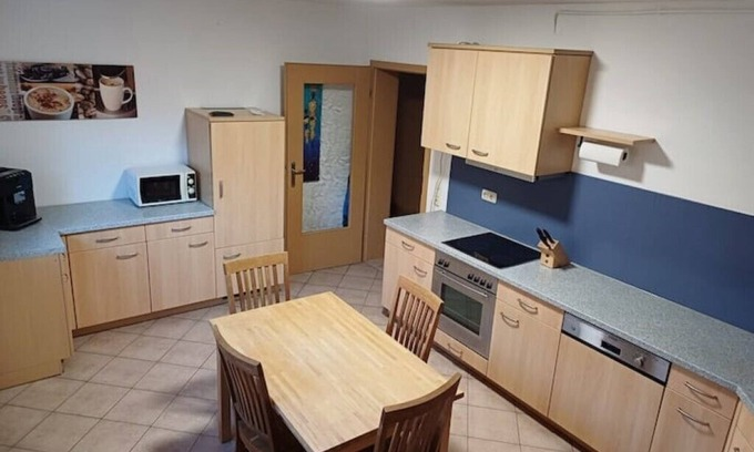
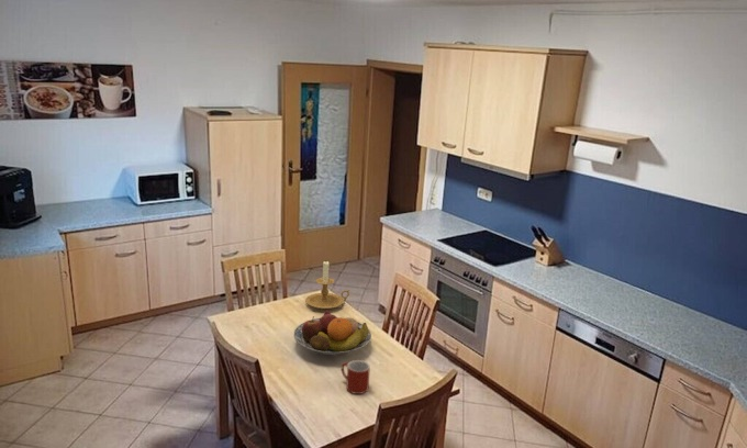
+ candle holder (325, 282)
+ mug (354, 376)
+ fruit bowl (333, 331)
